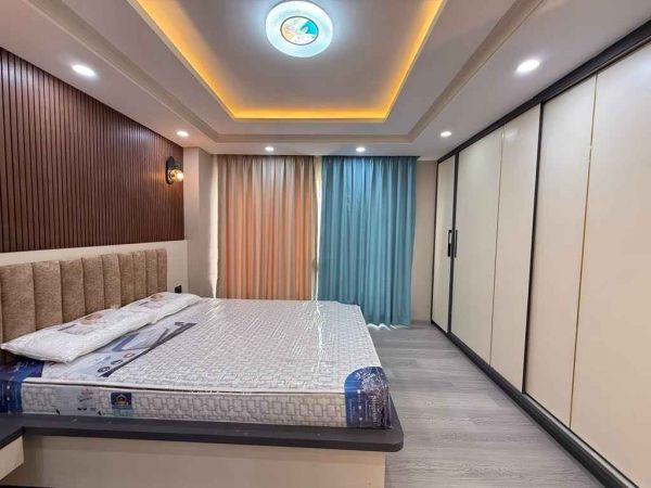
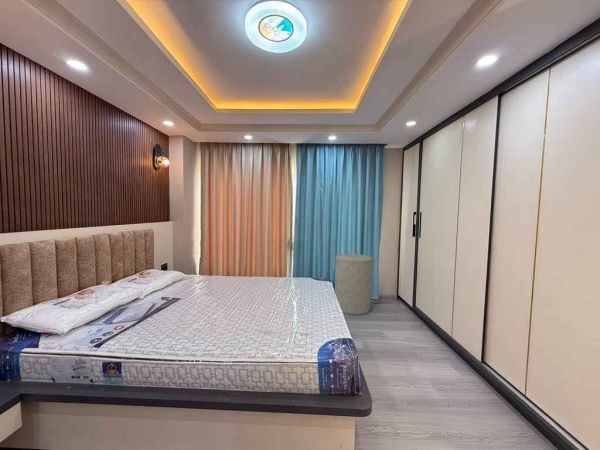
+ laundry hamper (352, 278)
